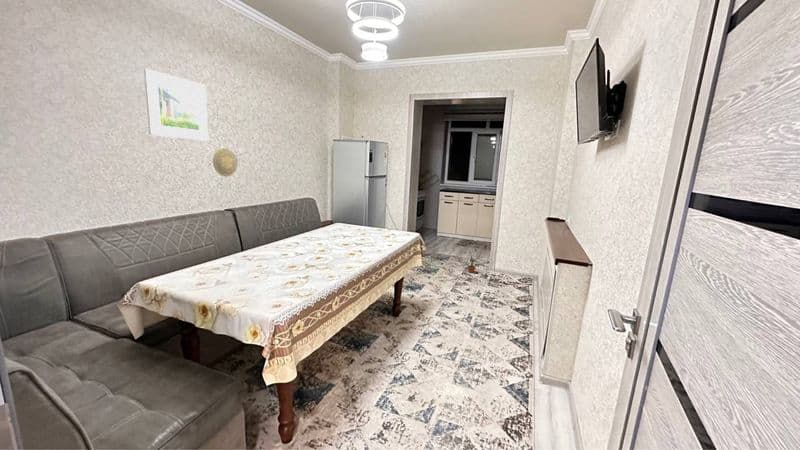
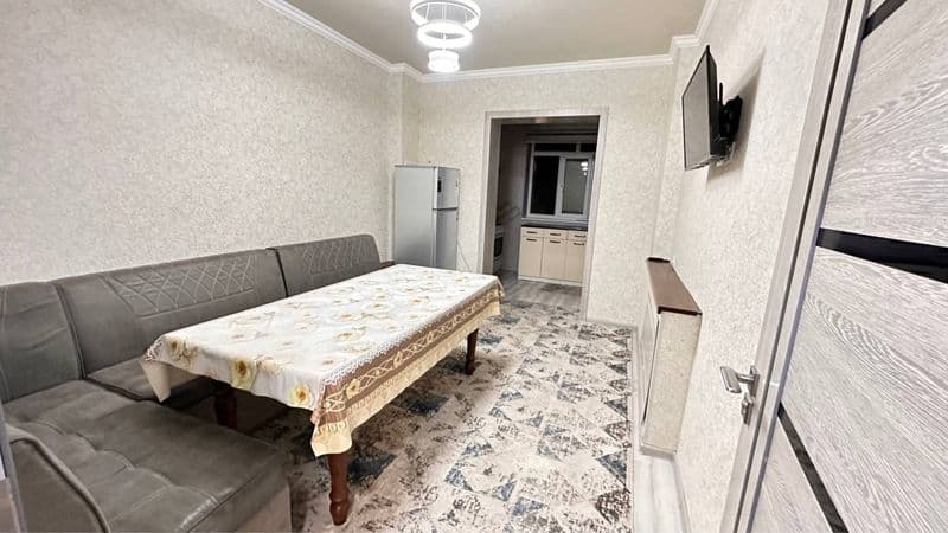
- decorative plate (226, 162)
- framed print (179, 108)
- potted plant (475, 259)
